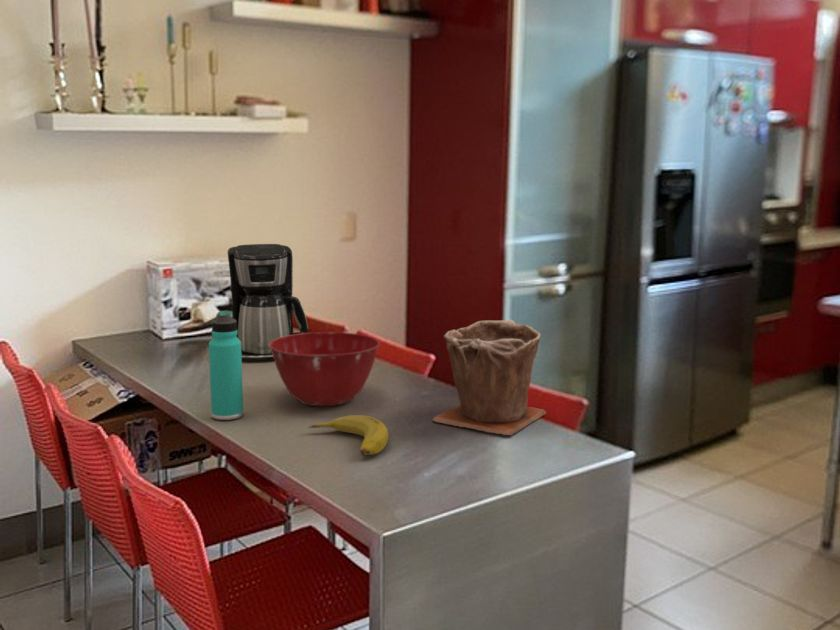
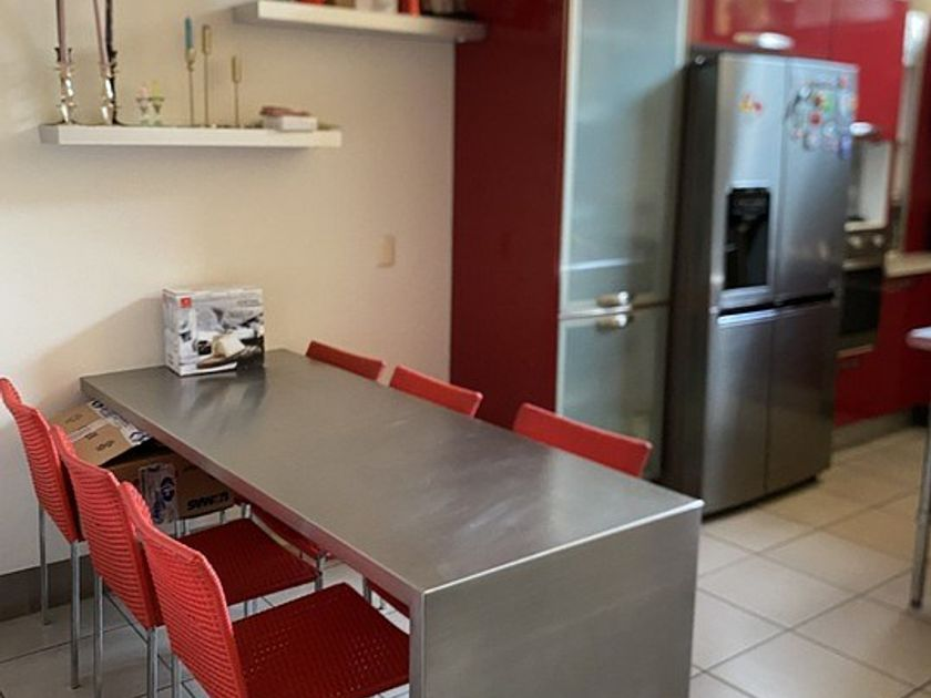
- thermos bottle (225, 364)
- mixing bowl (325, 370)
- fruit (345, 431)
- plant pot (490, 372)
- coffee maker (270, 298)
